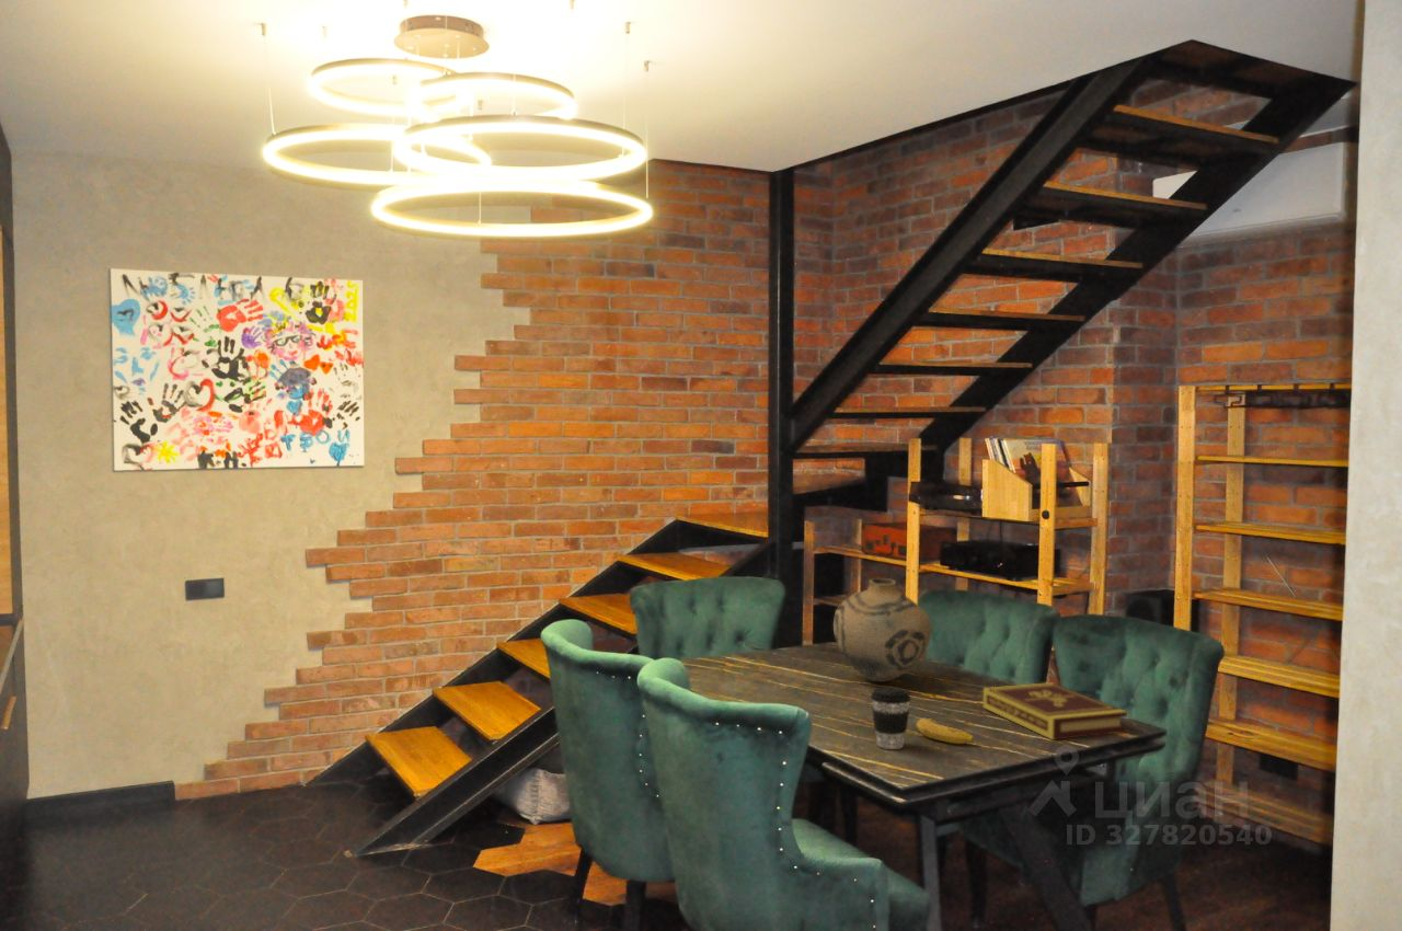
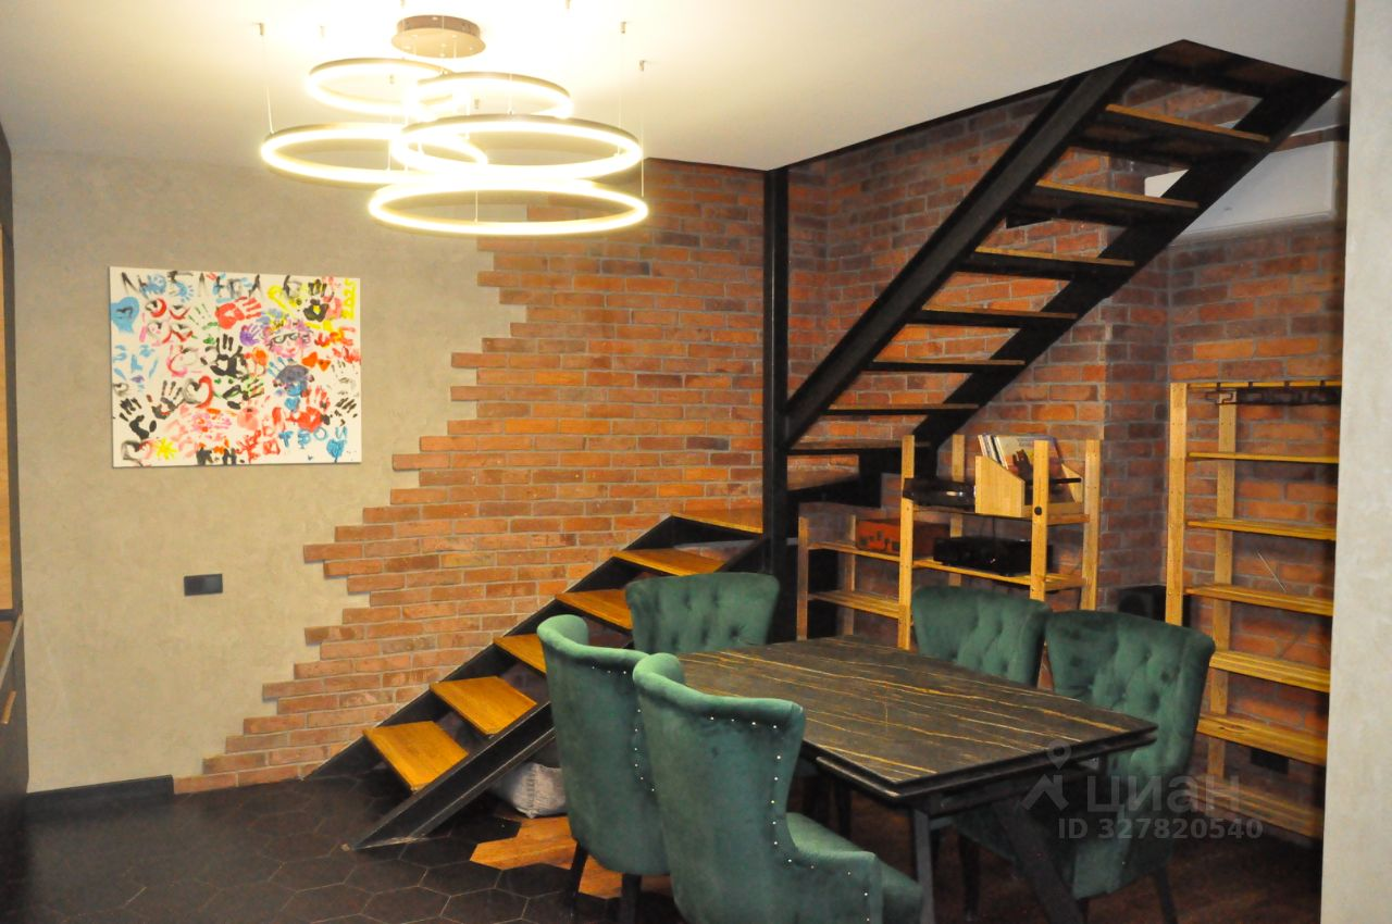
- coffee cup (889, 717)
- book (1052, 709)
- vase (882, 631)
- fruit (940, 727)
